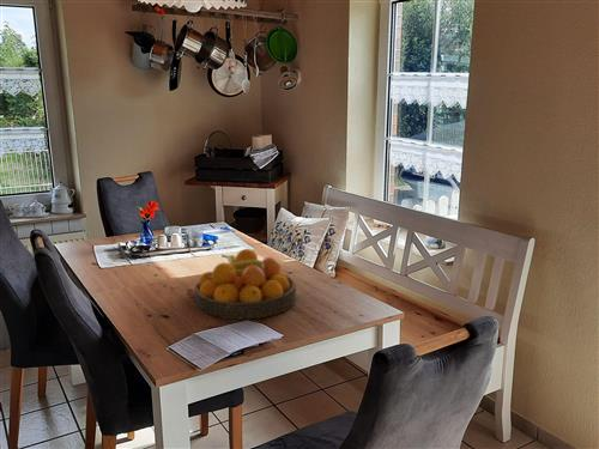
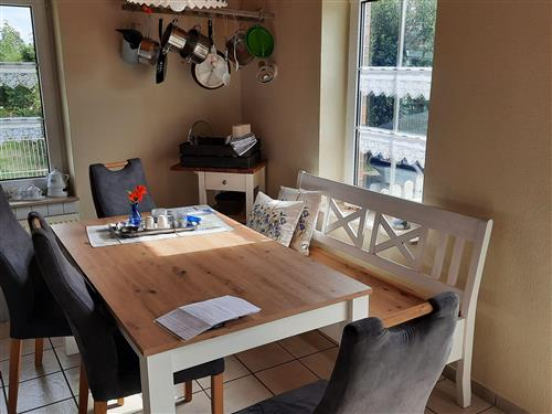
- fruit bowl (246, 278)
